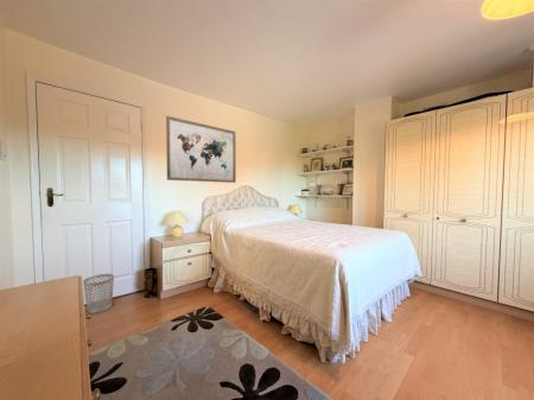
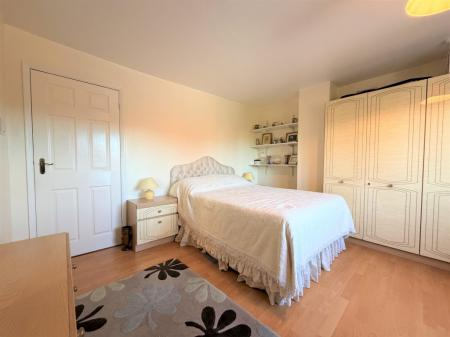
- wastebasket (98, 292)
- wall art (204, 153)
